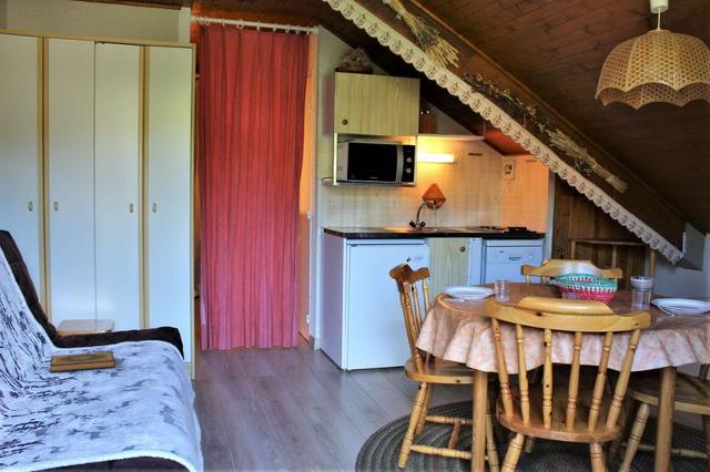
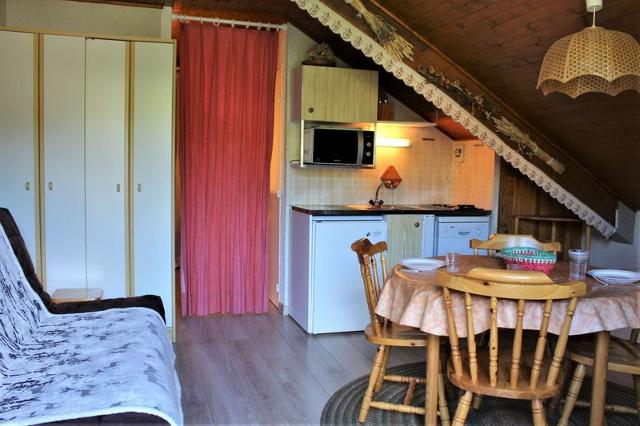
- hardback book (82, 361)
